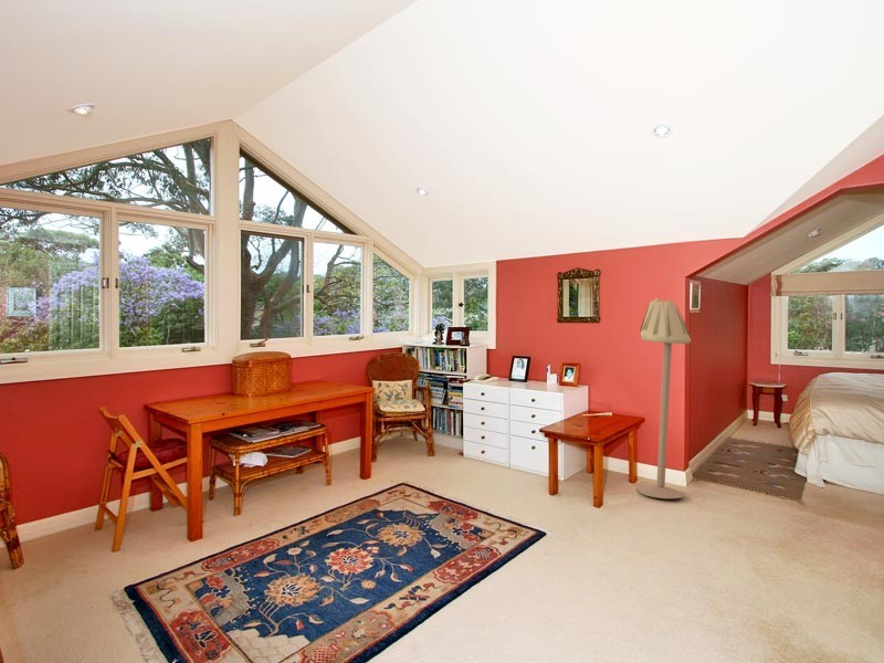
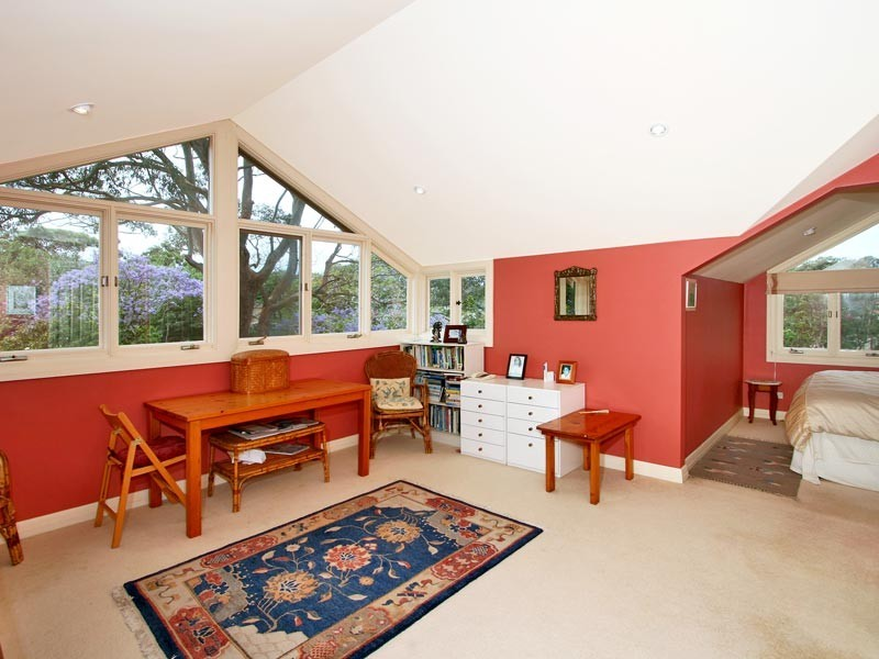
- floor lamp (664, 393)
